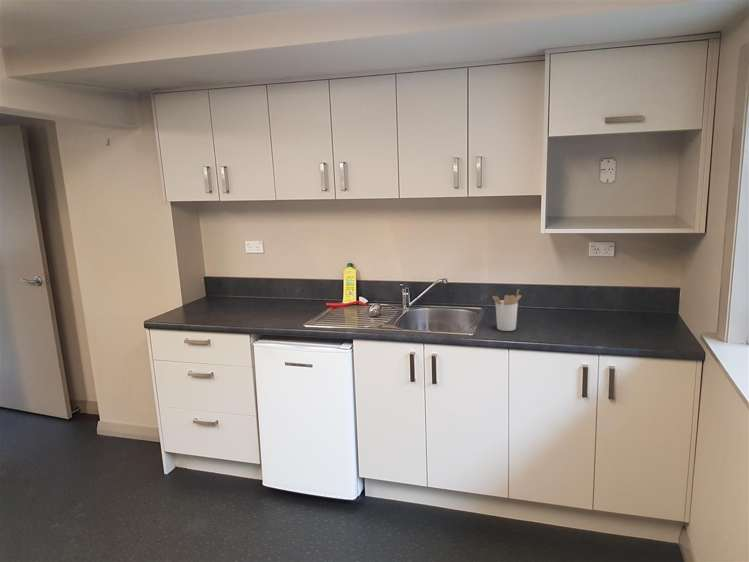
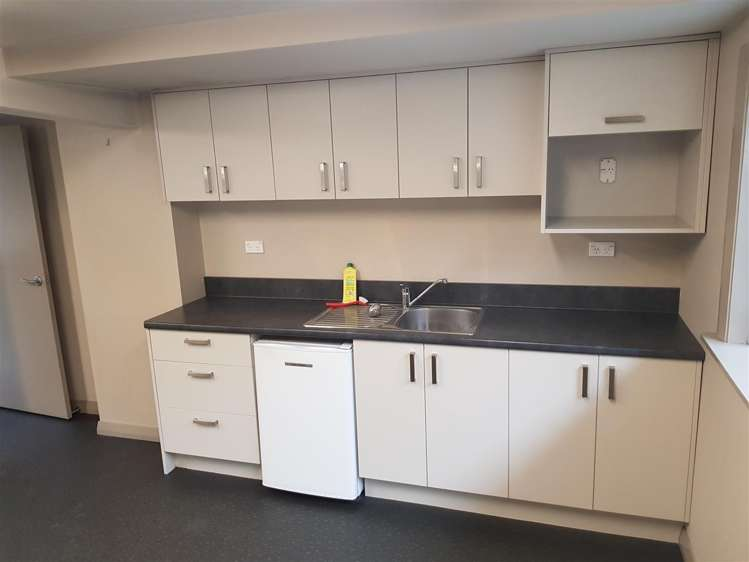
- utensil holder (508, 310)
